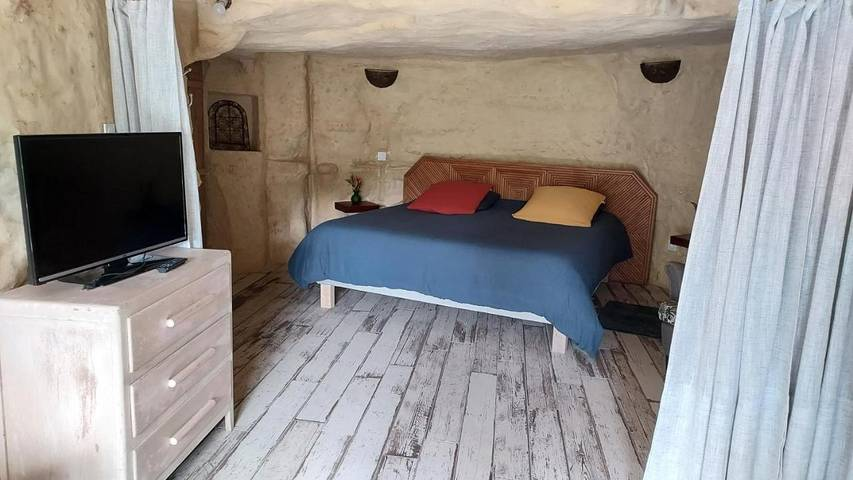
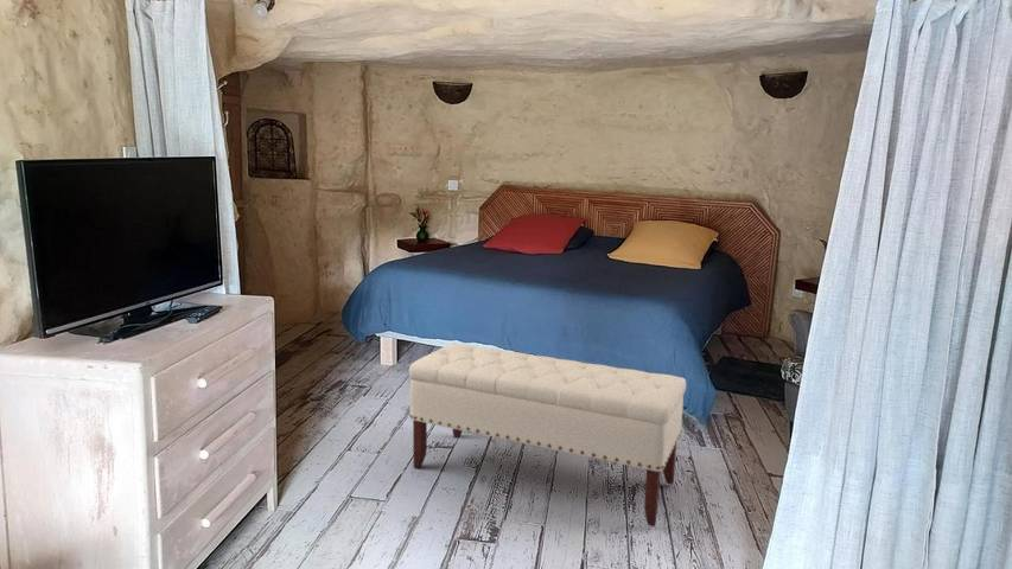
+ bench (542, 422)
